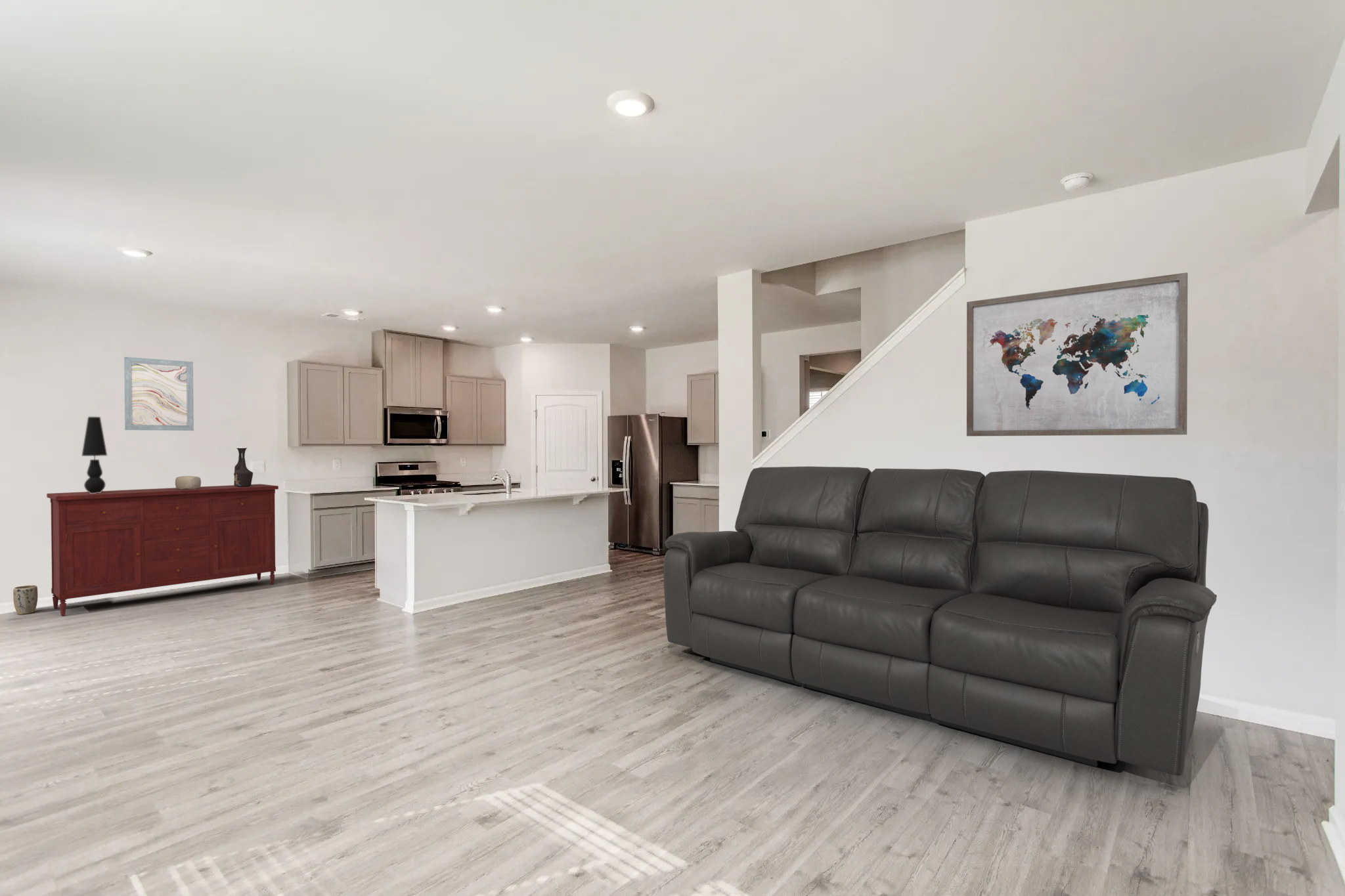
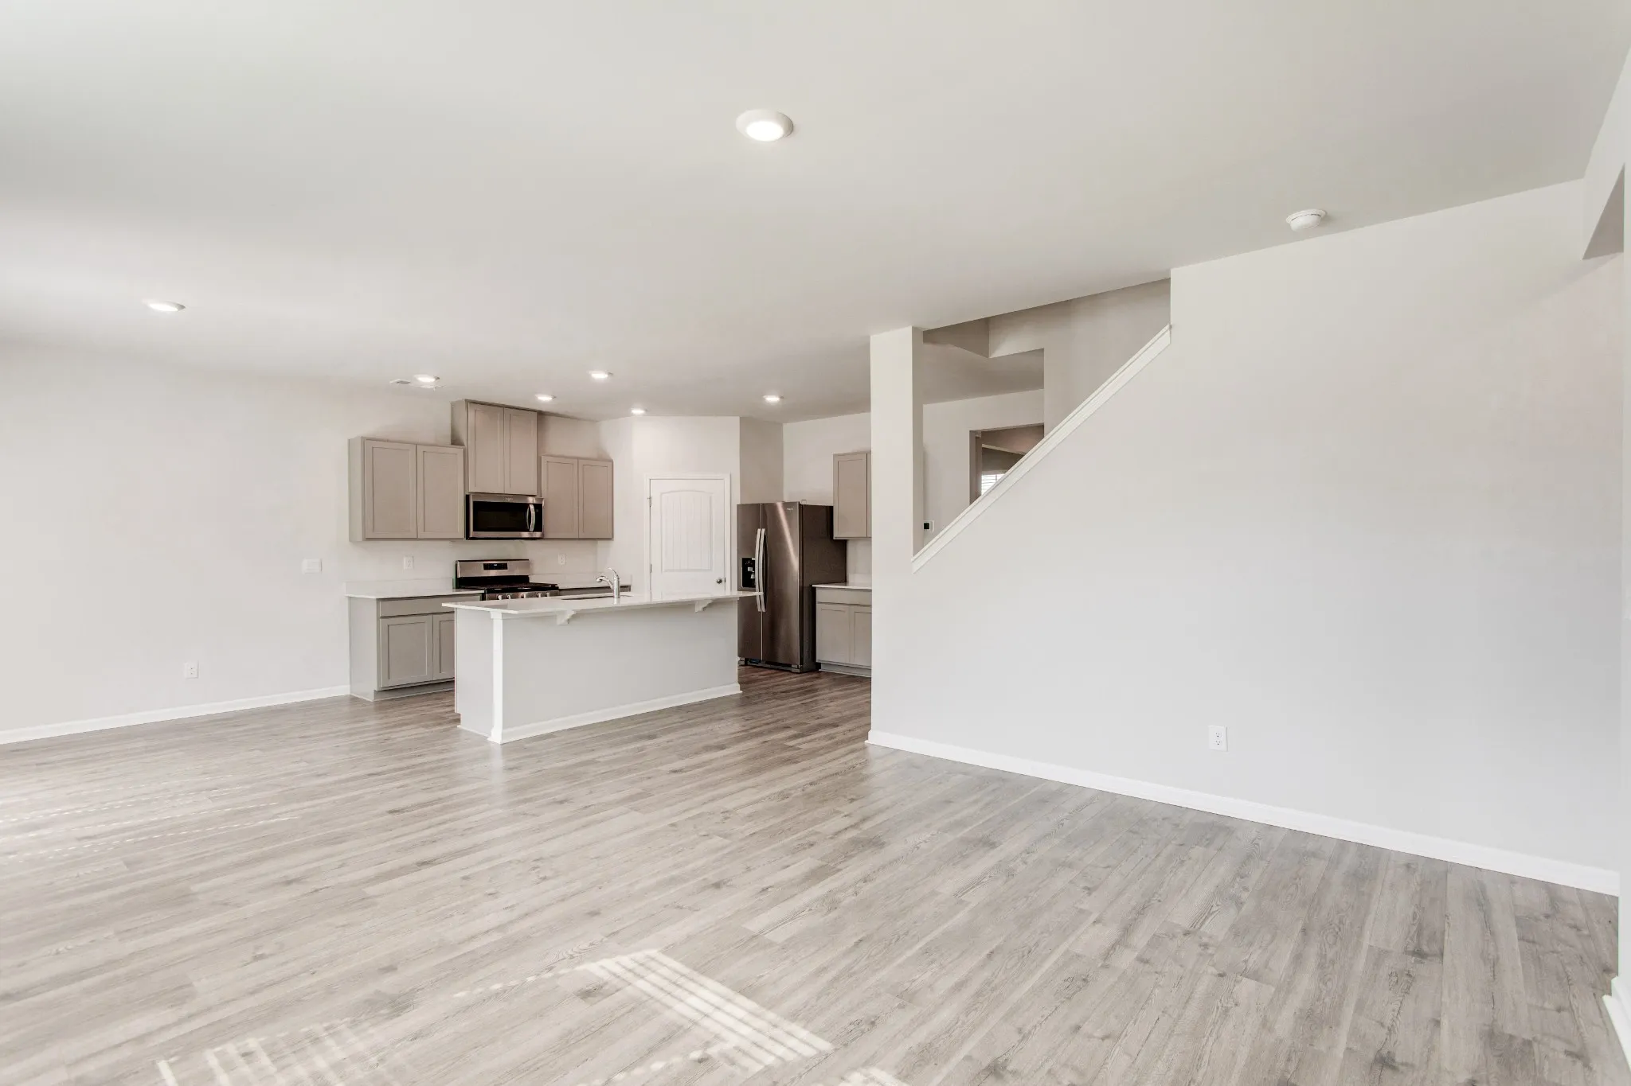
- sideboard (171, 542)
- table lamp (95, 454)
- sofa (901, 576)
- vase (242, 467)
- wall art (1067, 362)
- plant pot (26, 599)
- decorative bowl (188, 482)
- wall art (160, 395)
